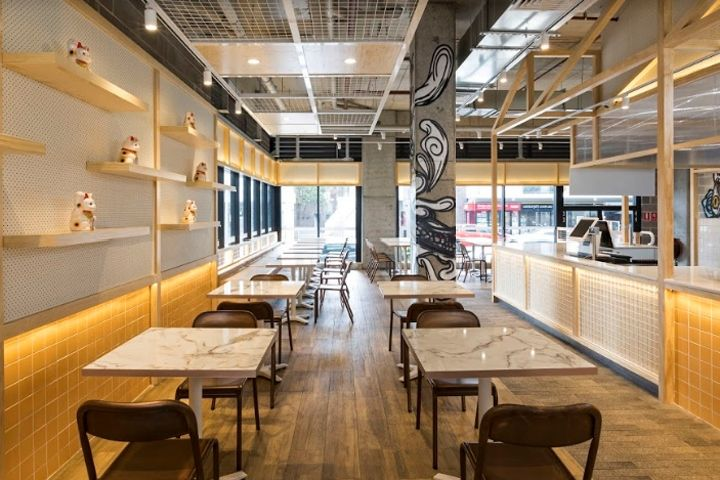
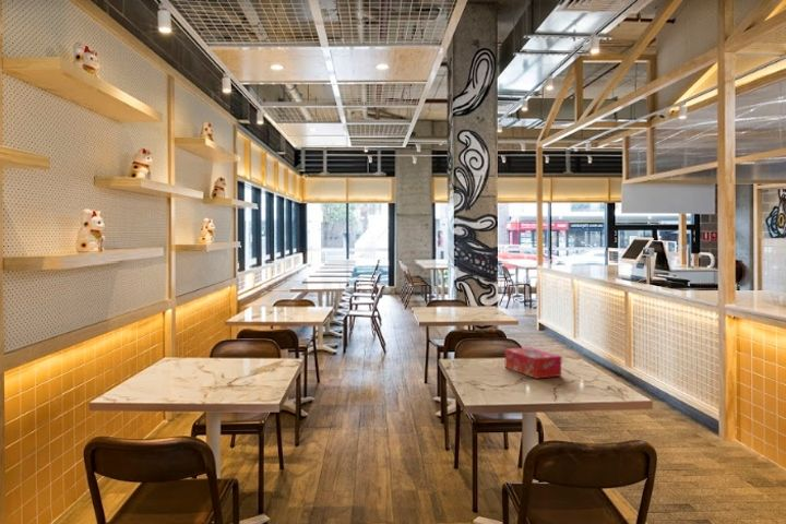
+ tissue box (532, 361)
